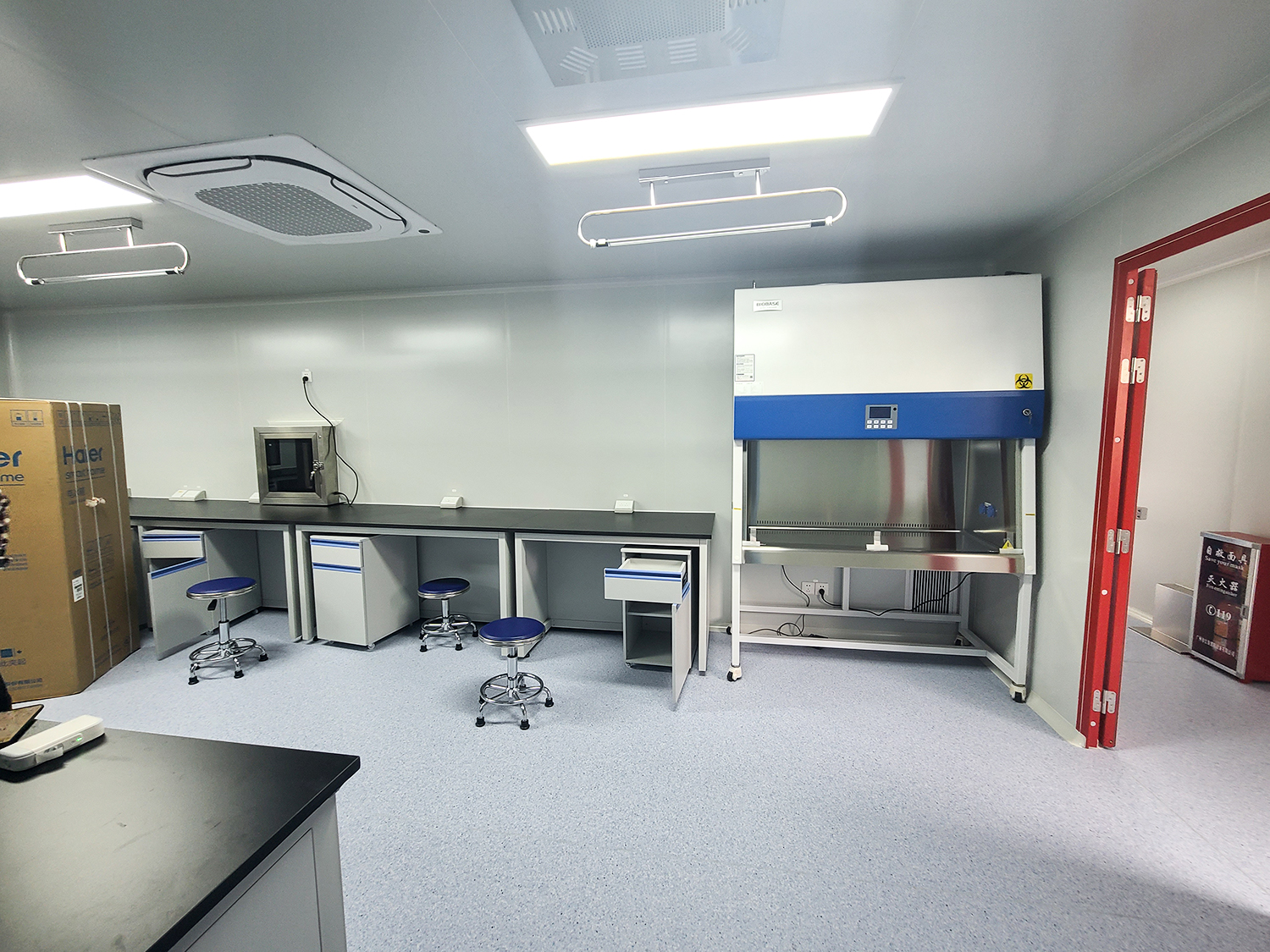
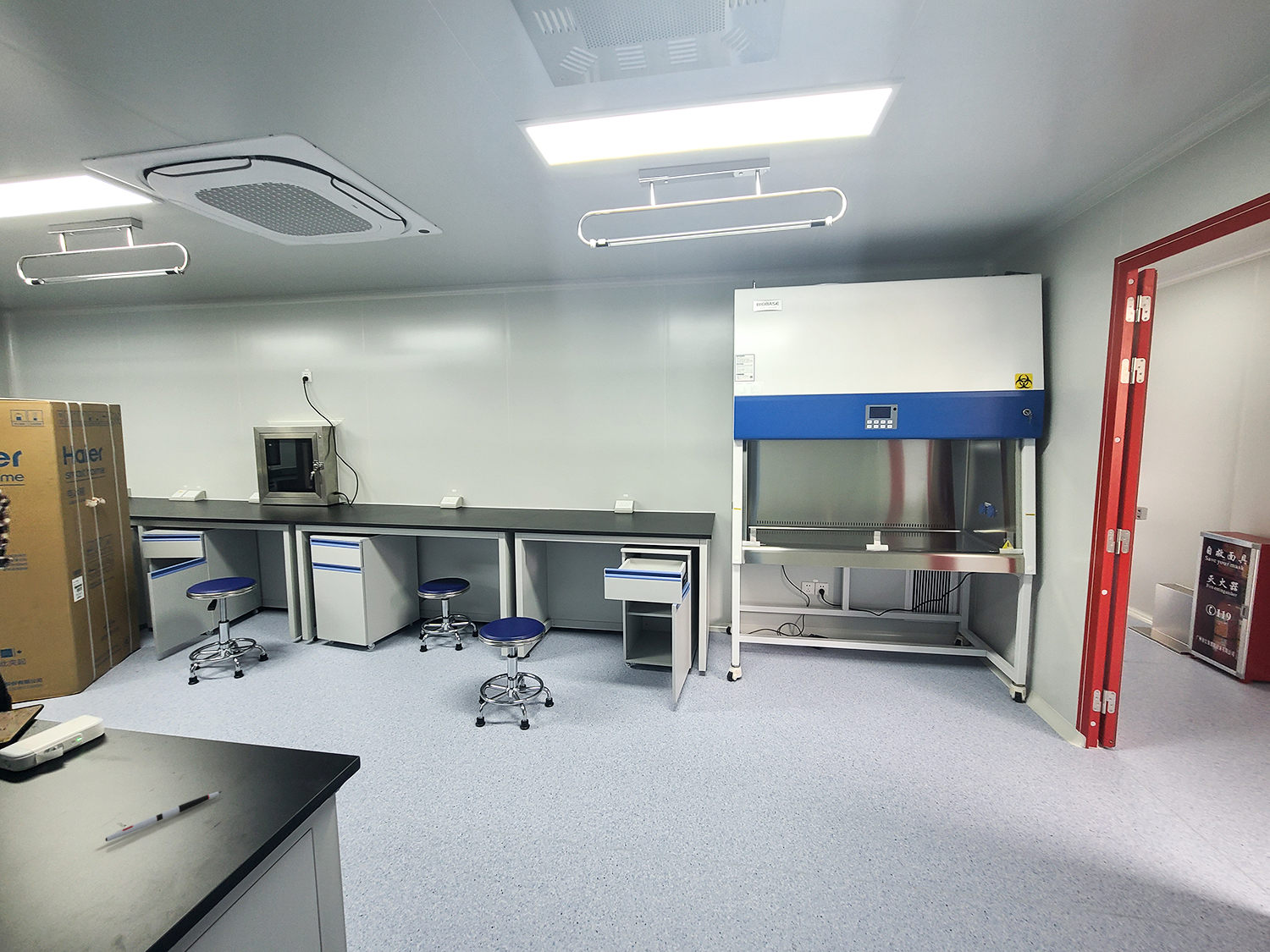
+ pen (167, 813)
